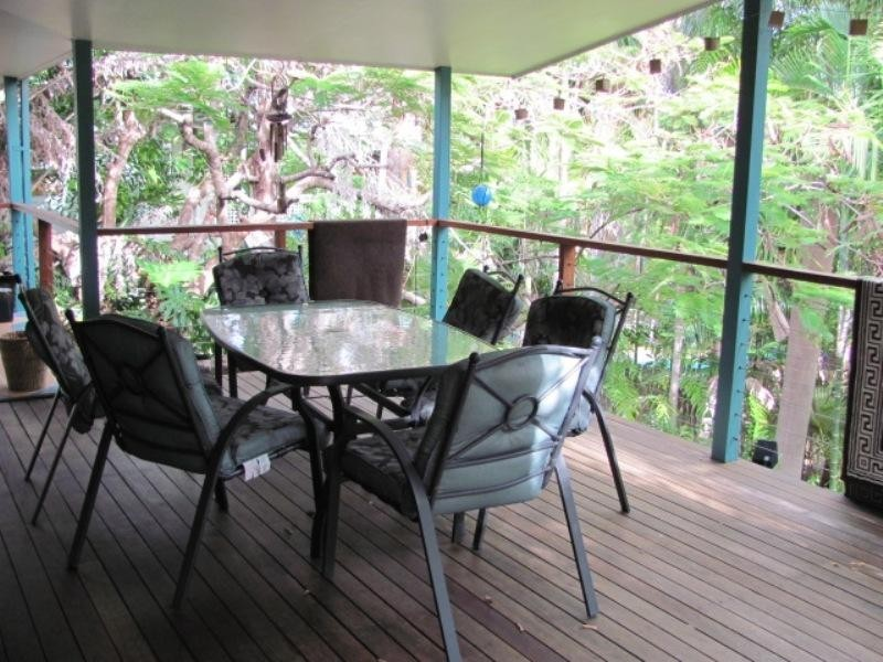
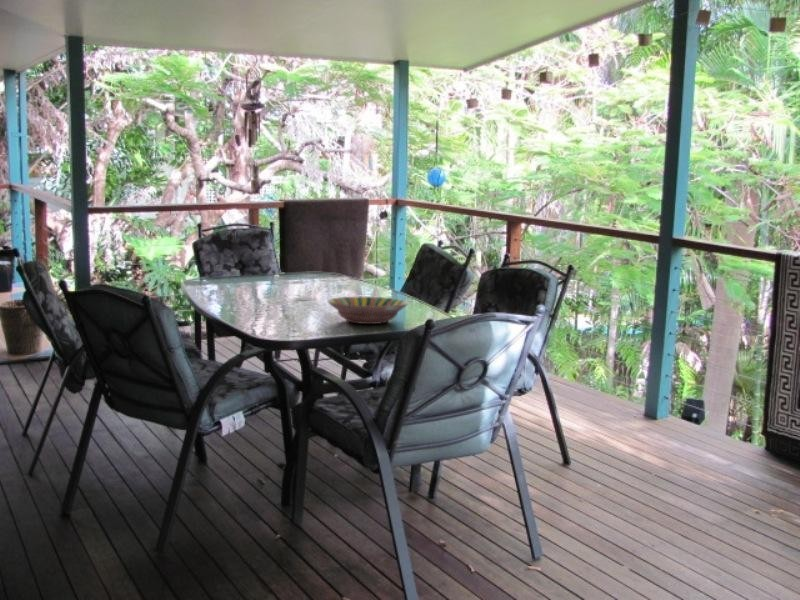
+ serving bowl (367, 311)
